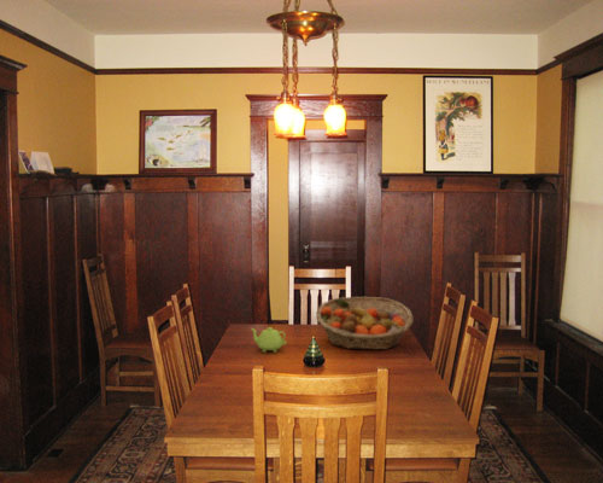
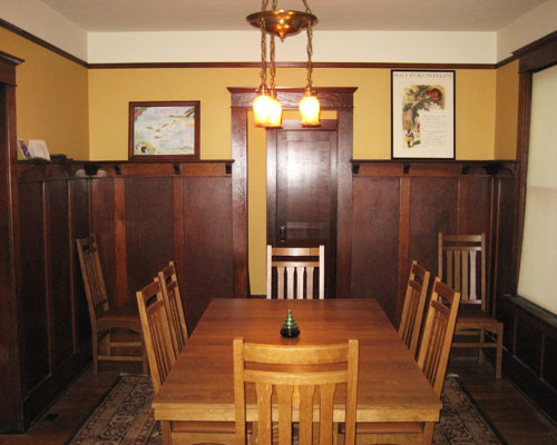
- fruit basket (363, 322)
- teapot (268, 338)
